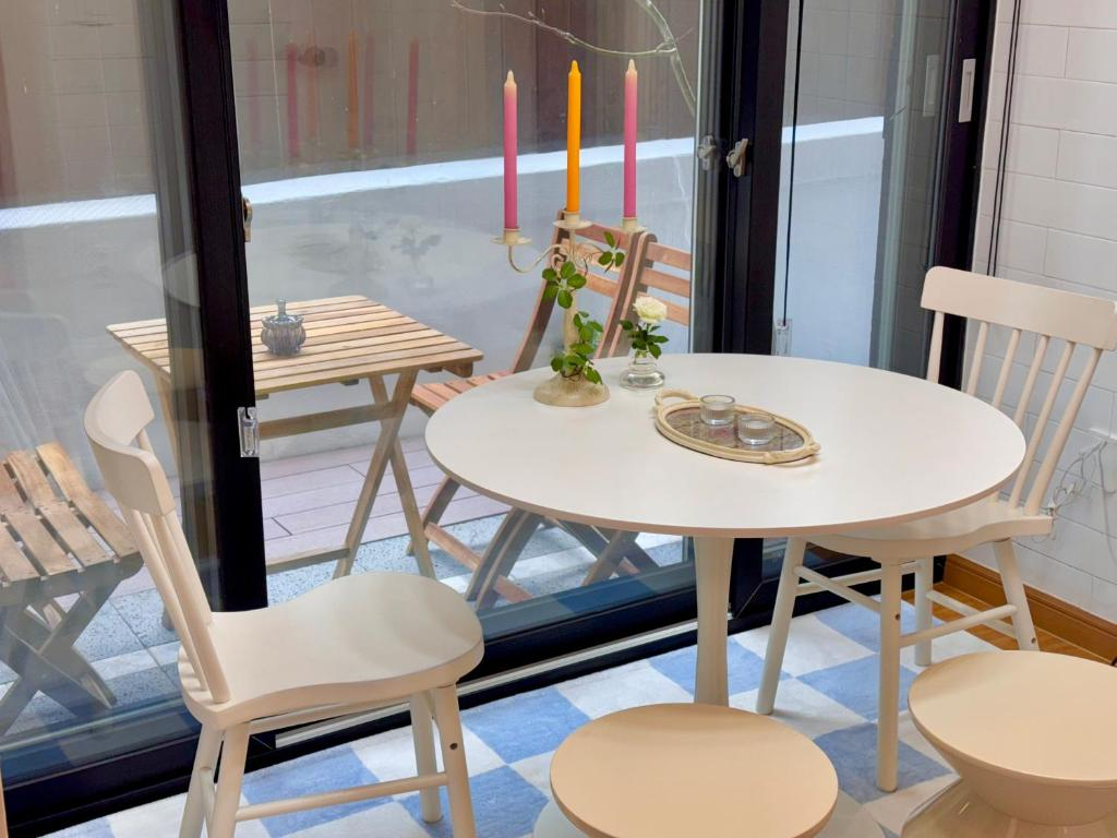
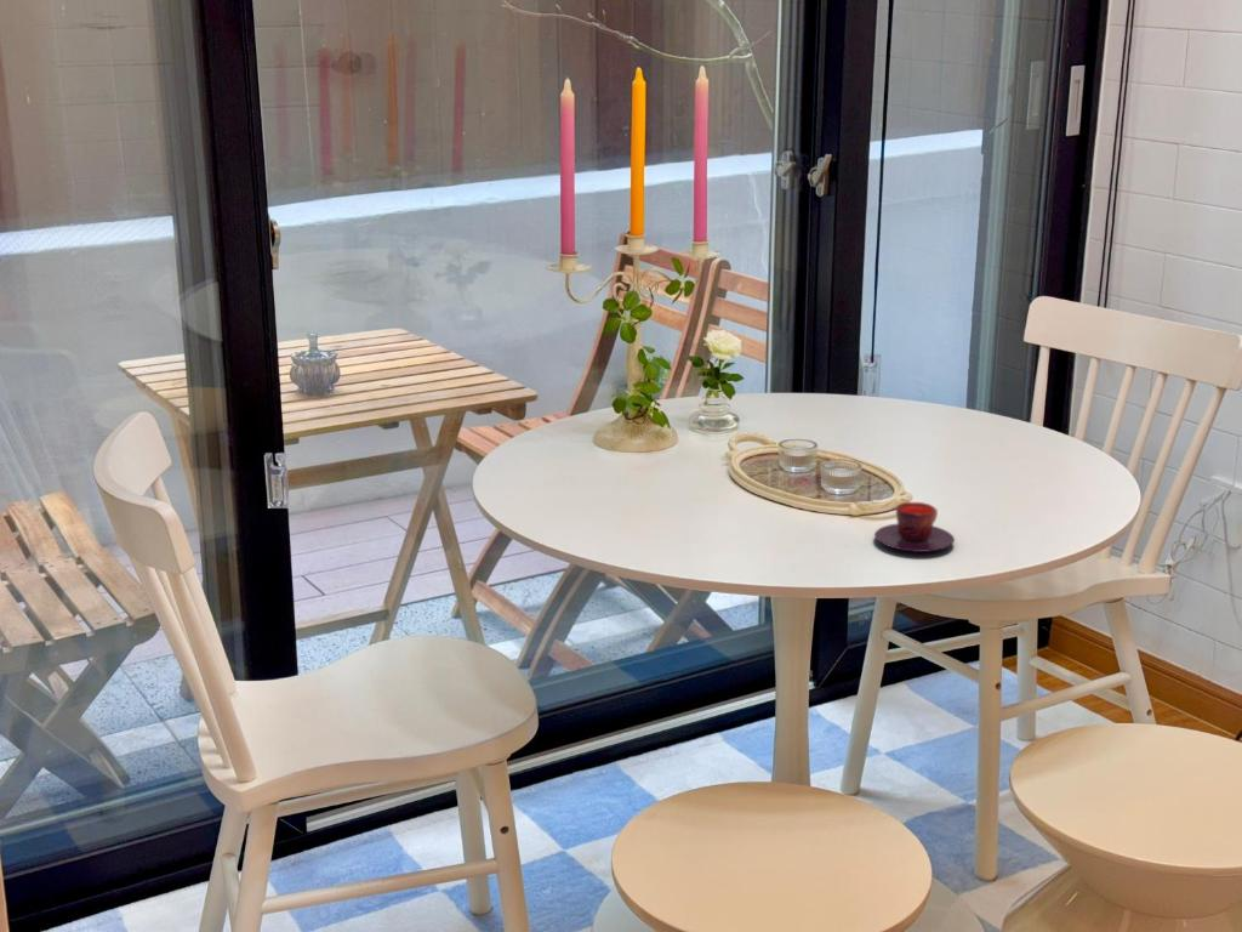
+ teacup (915, 524)
